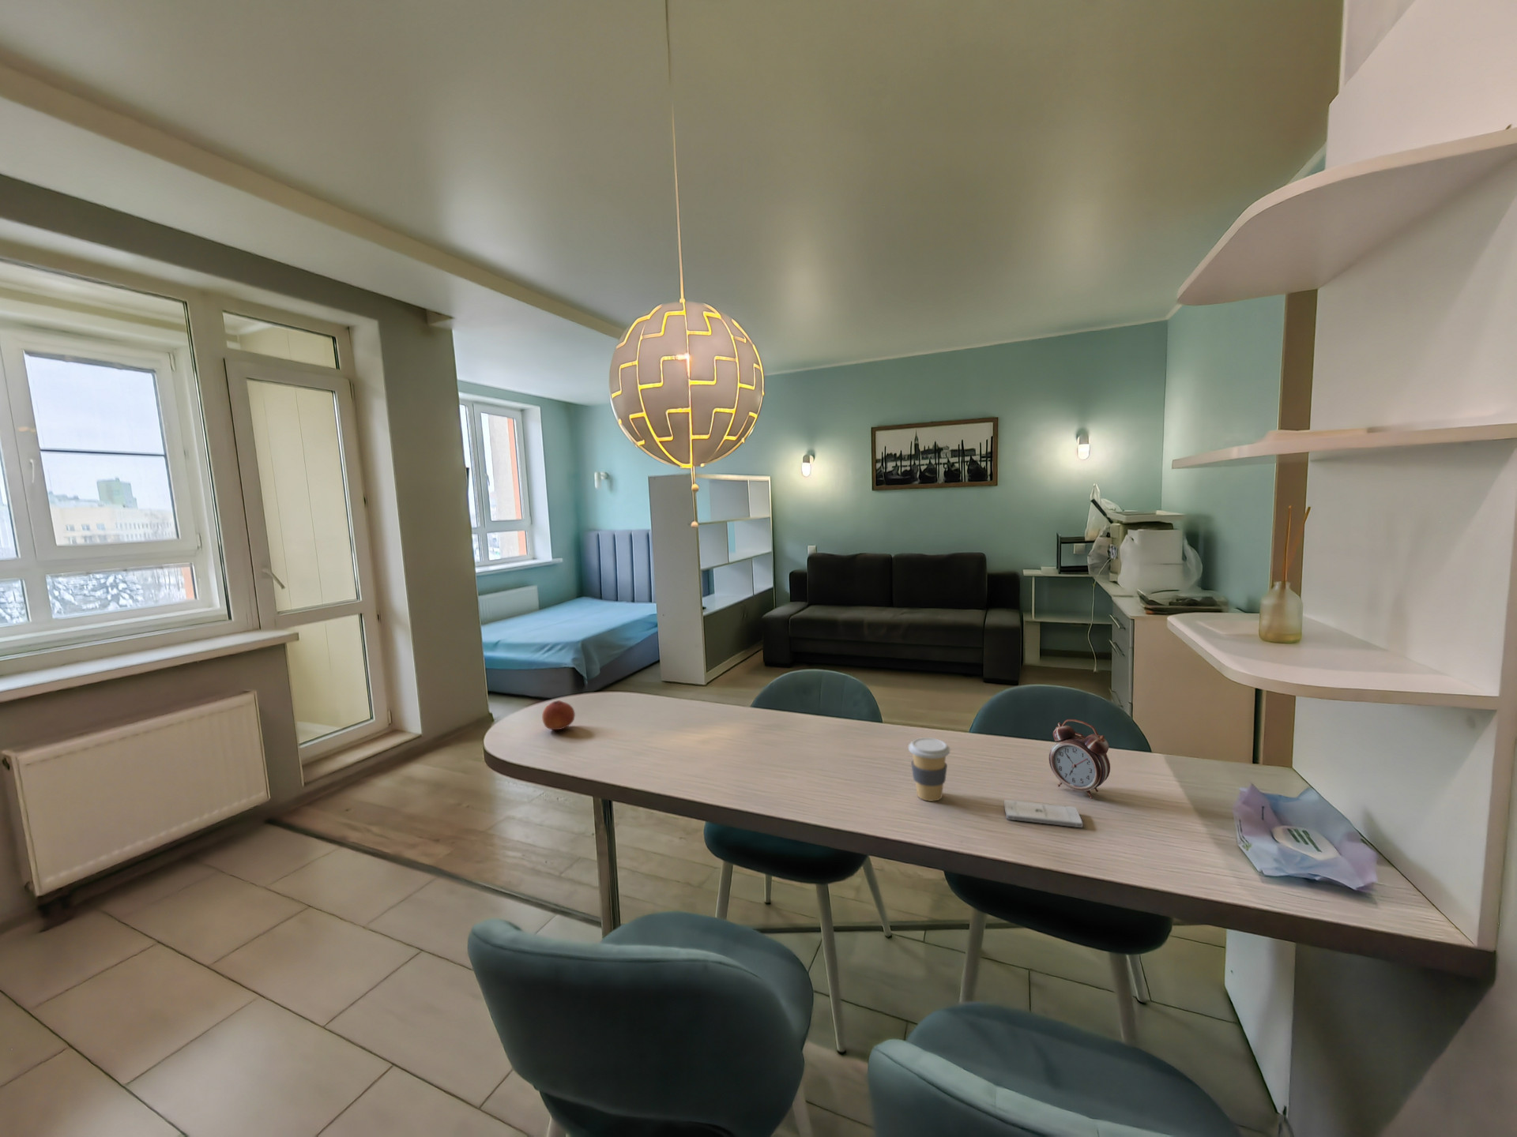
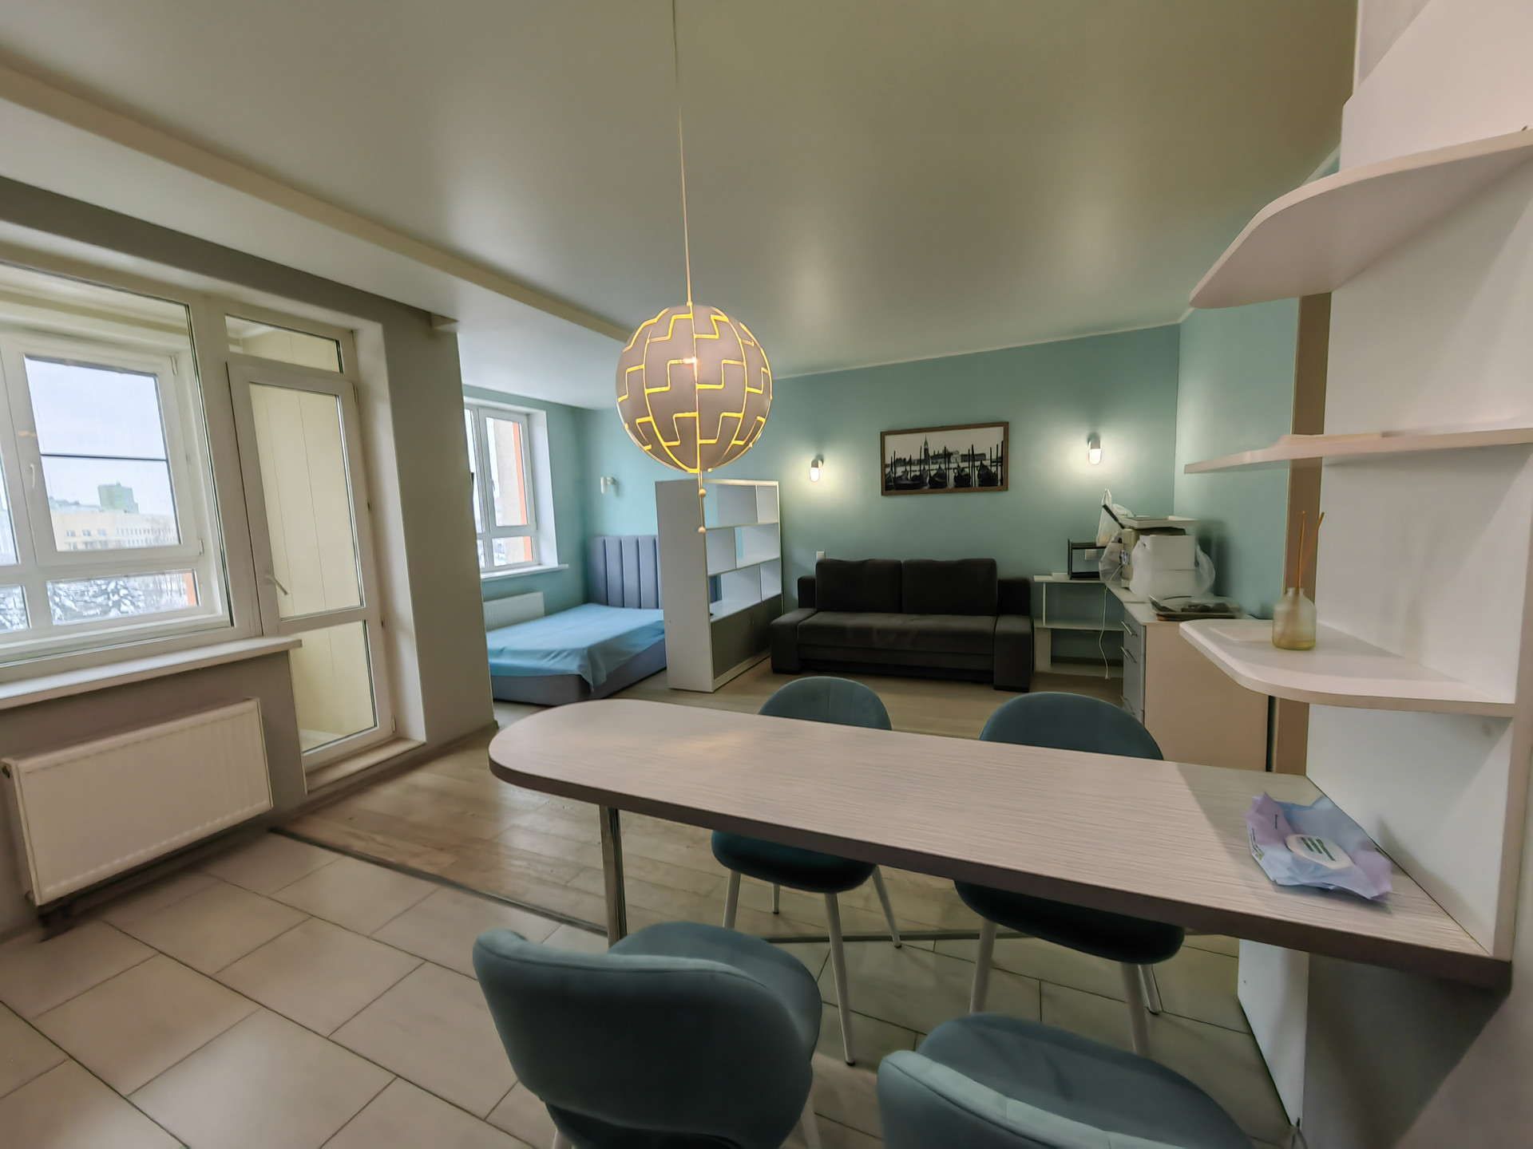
- alarm clock (1080, 756)
- coffee cup (929, 770)
- fruit (559, 714)
- smartphone (1042, 812)
